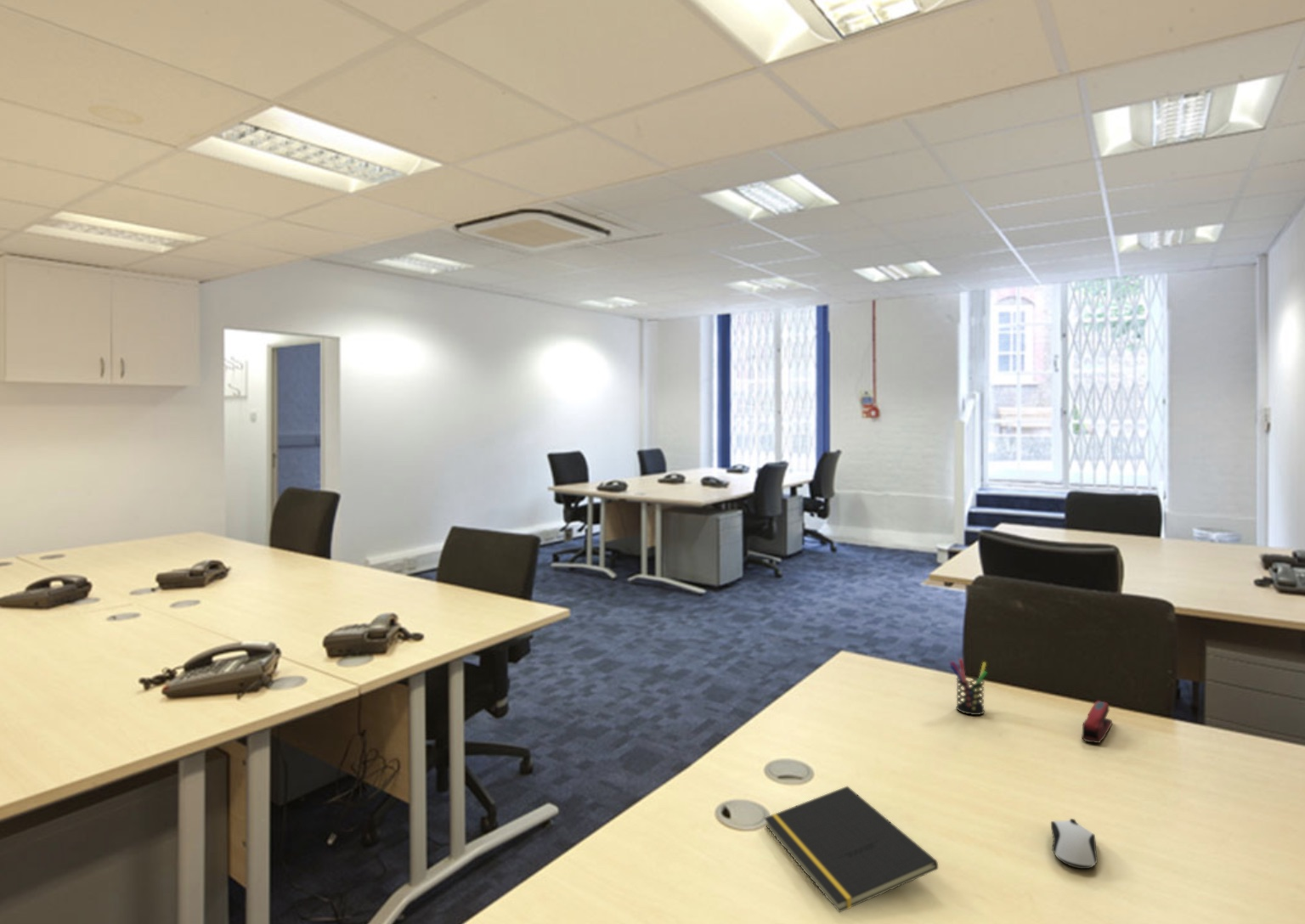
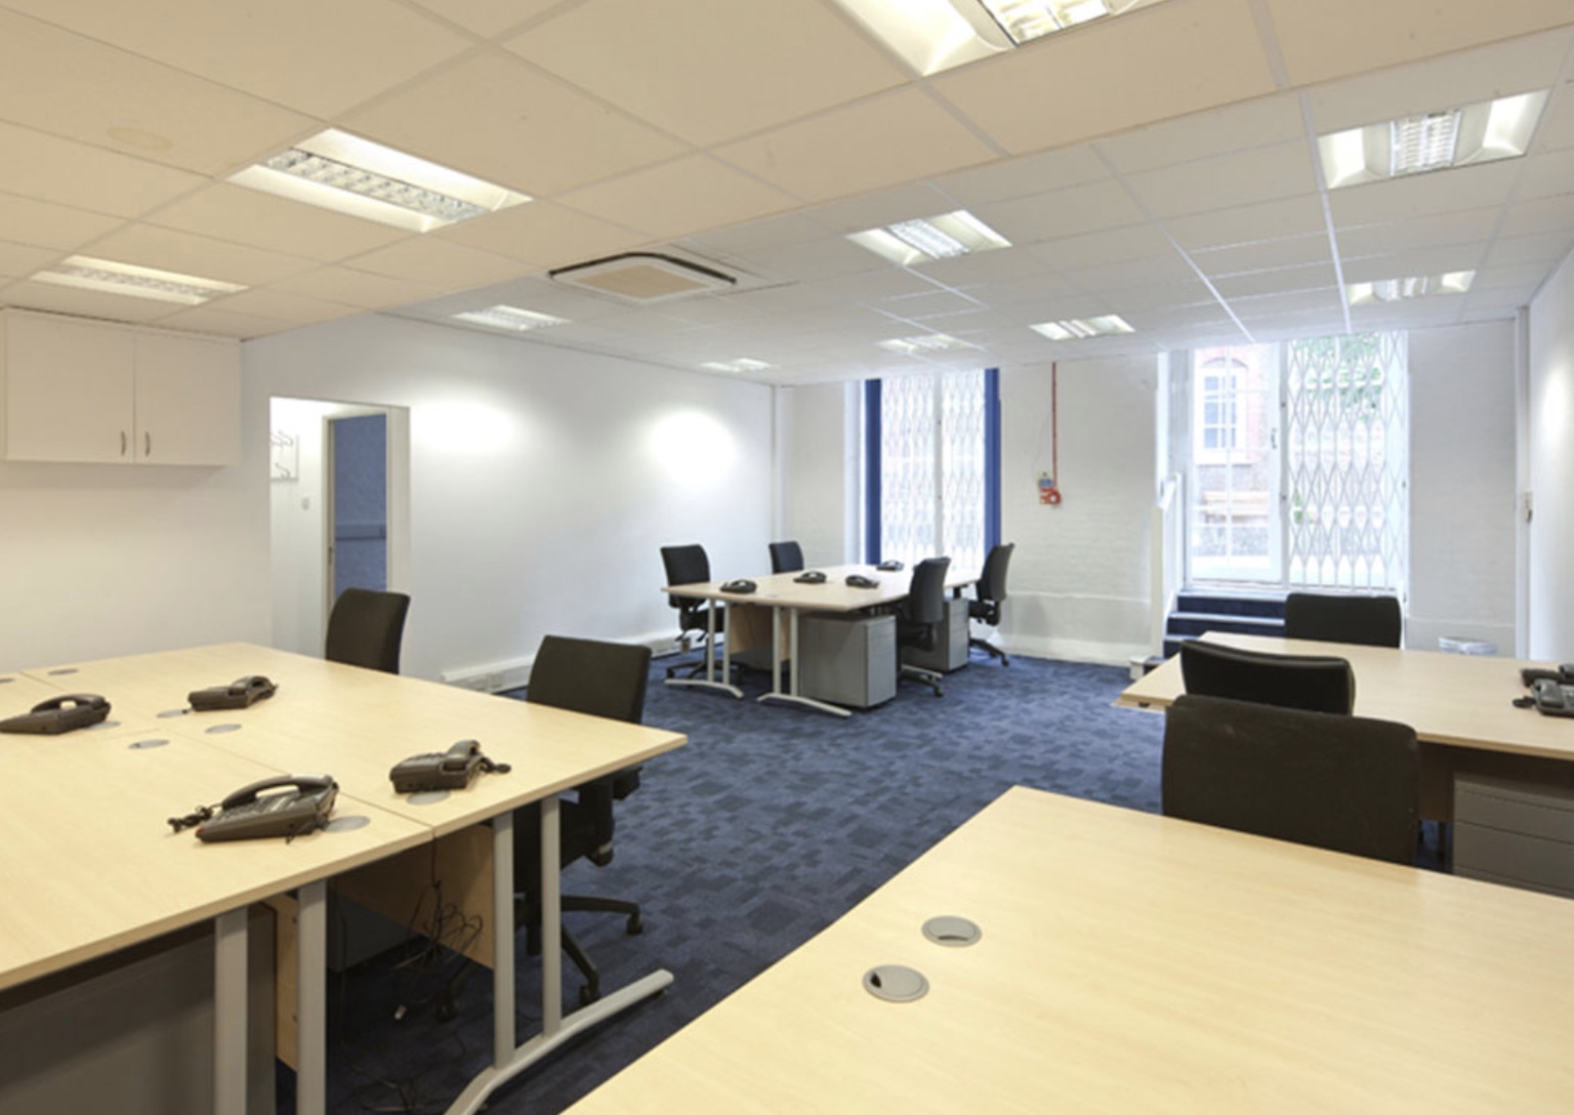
- pen holder (971, 685)
- computer mouse (1073, 837)
- notepad (844, 841)
- stapler (1097, 719)
